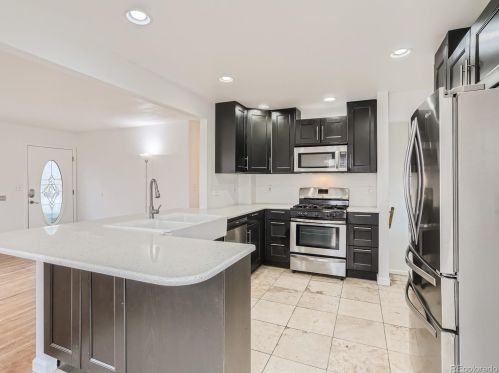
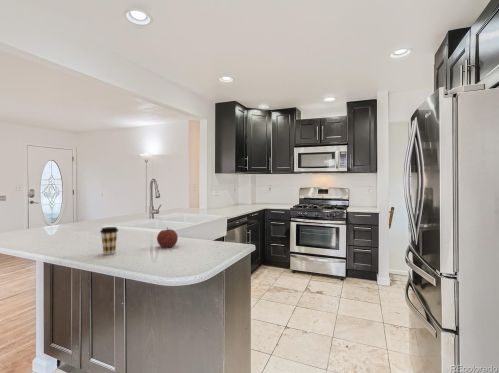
+ coffee cup (109, 240)
+ fruit (167, 236)
